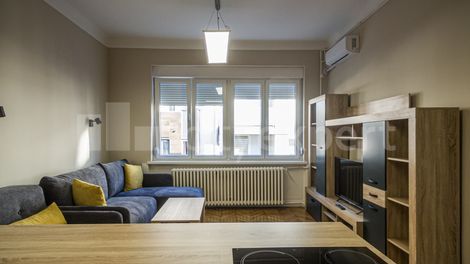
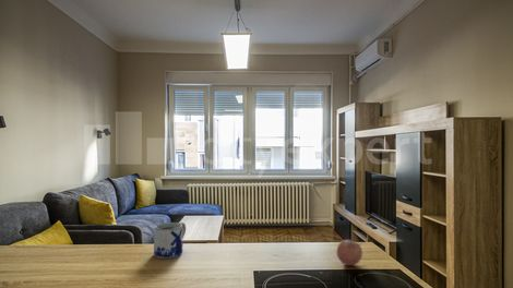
+ mug (170, 238)
+ fruit (349, 252)
